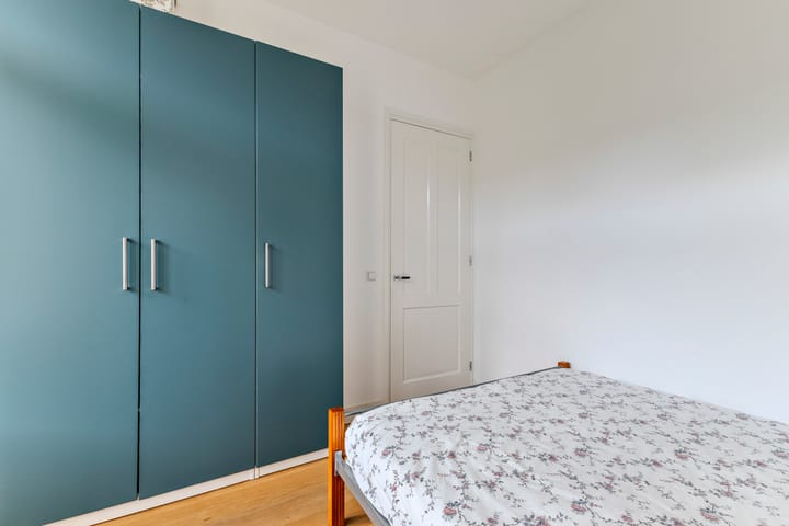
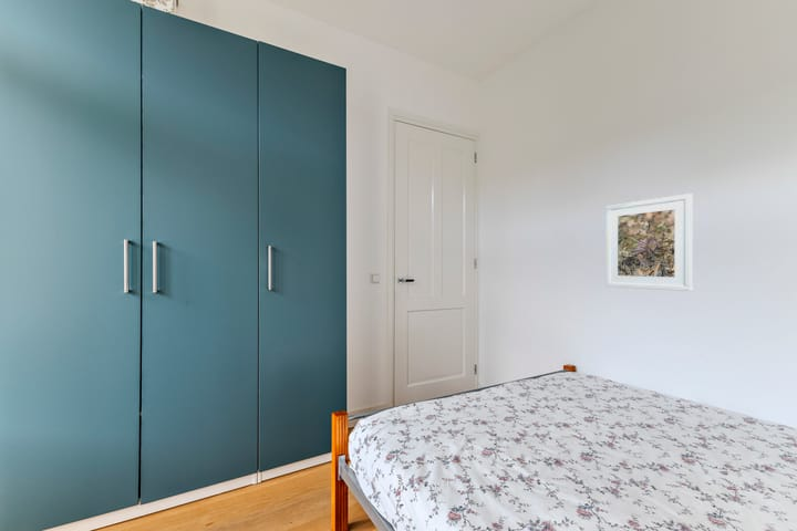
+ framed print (644, 244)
